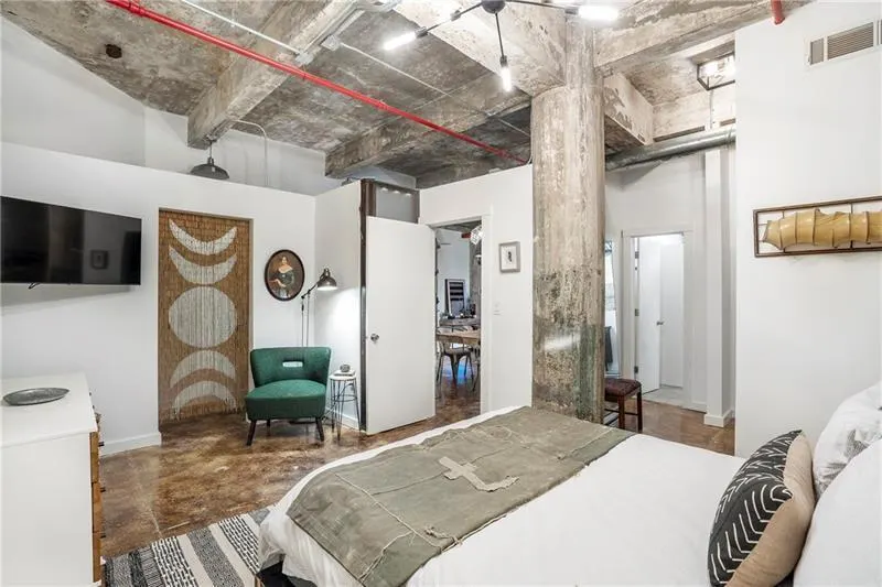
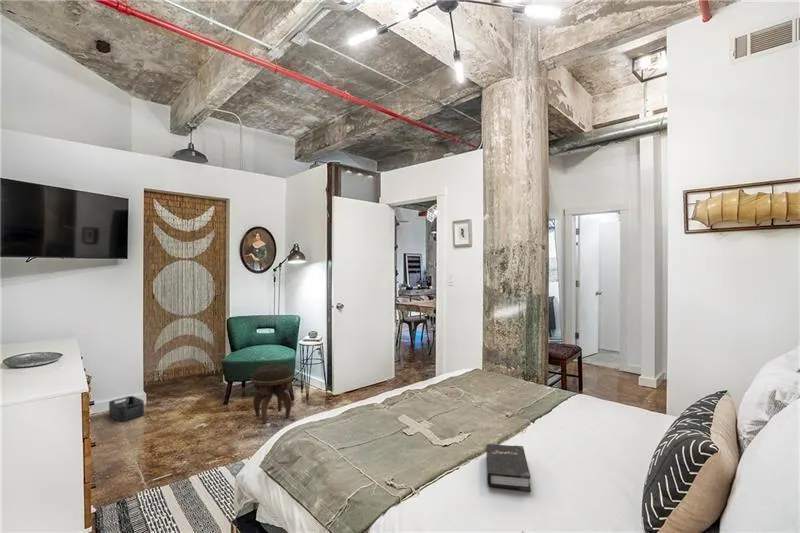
+ hardback book (506, 465)
+ storage bin (126, 408)
+ footstool (272, 392)
